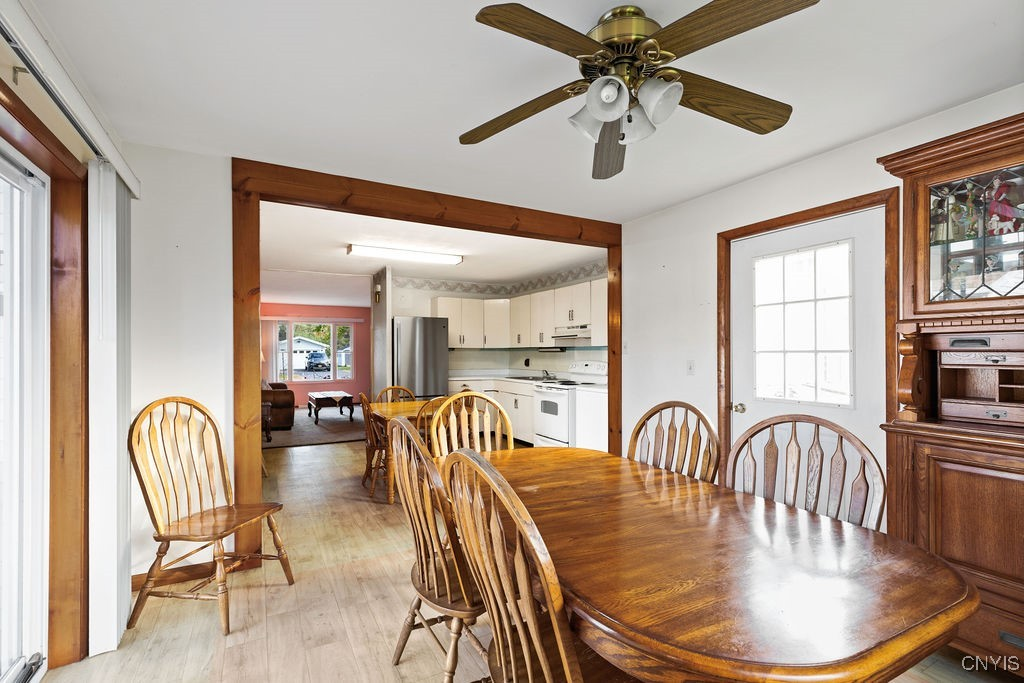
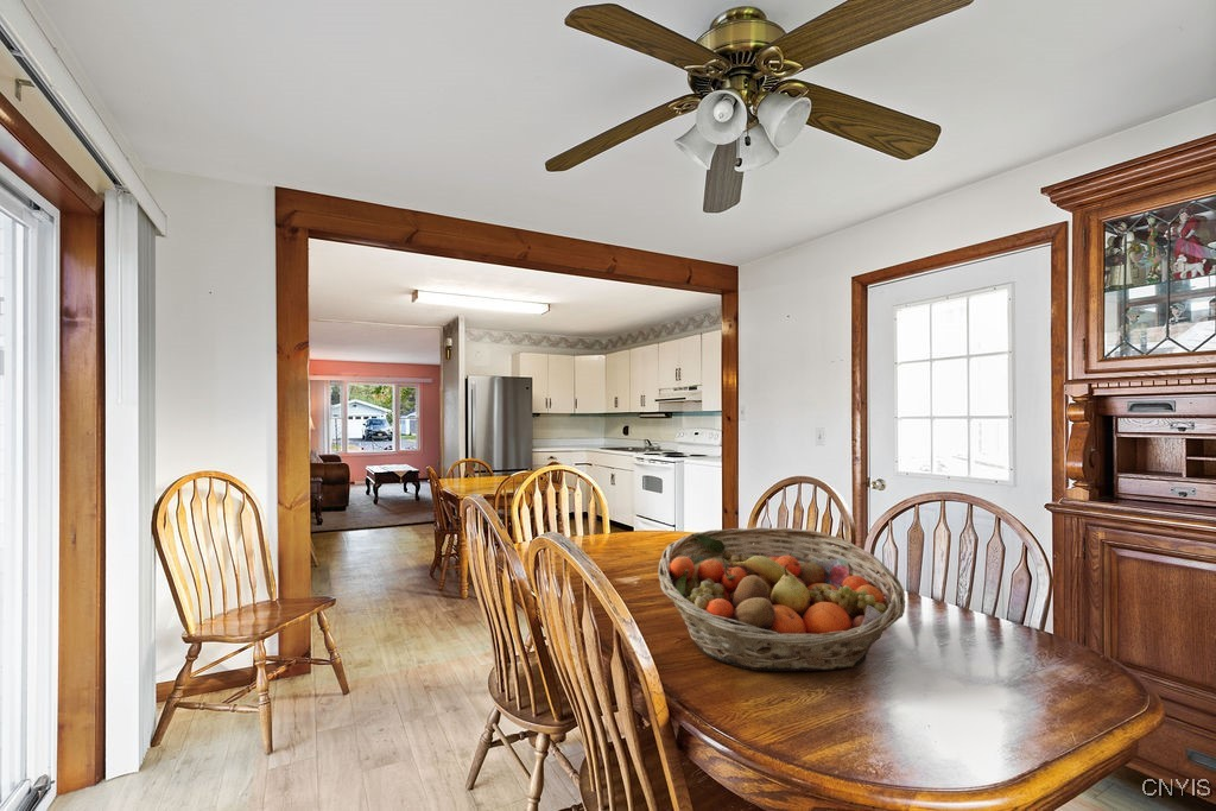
+ fruit basket (775, 593)
